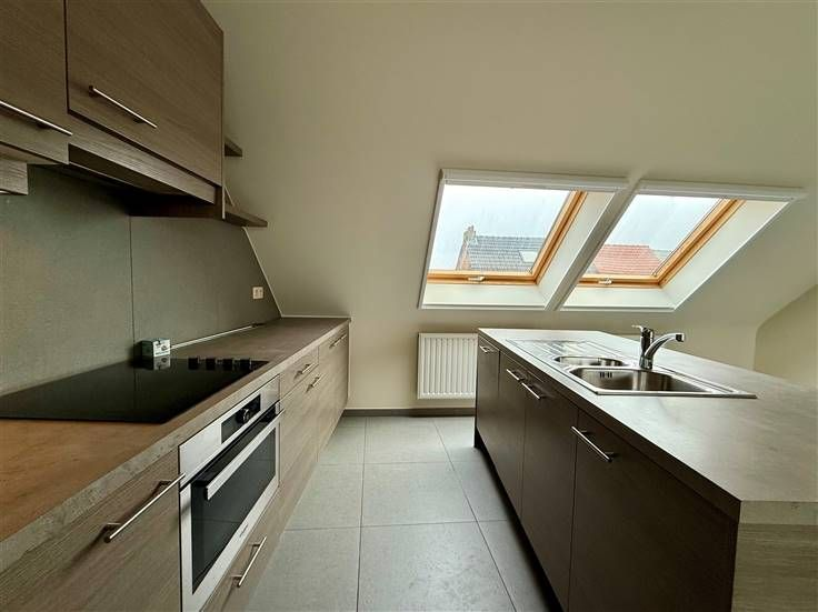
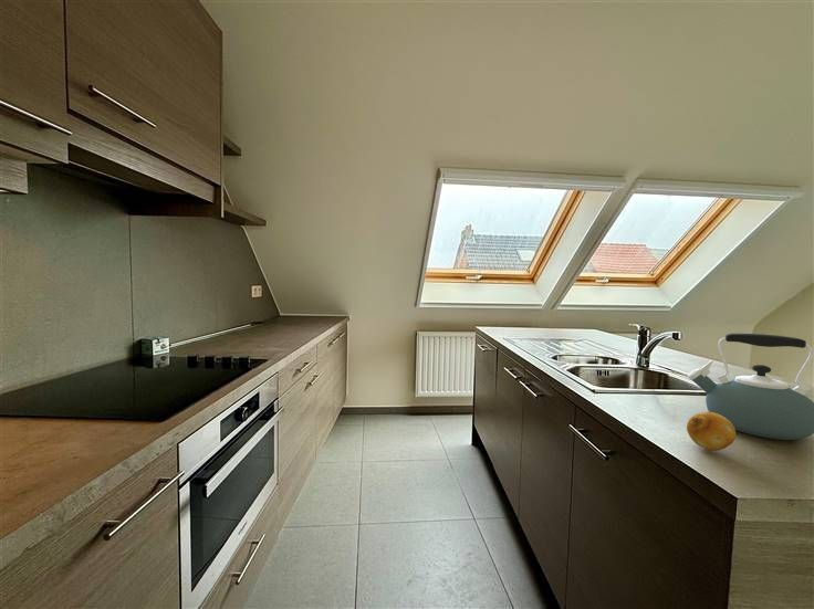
+ kettle (749, 379)
+ fruit (709, 430)
